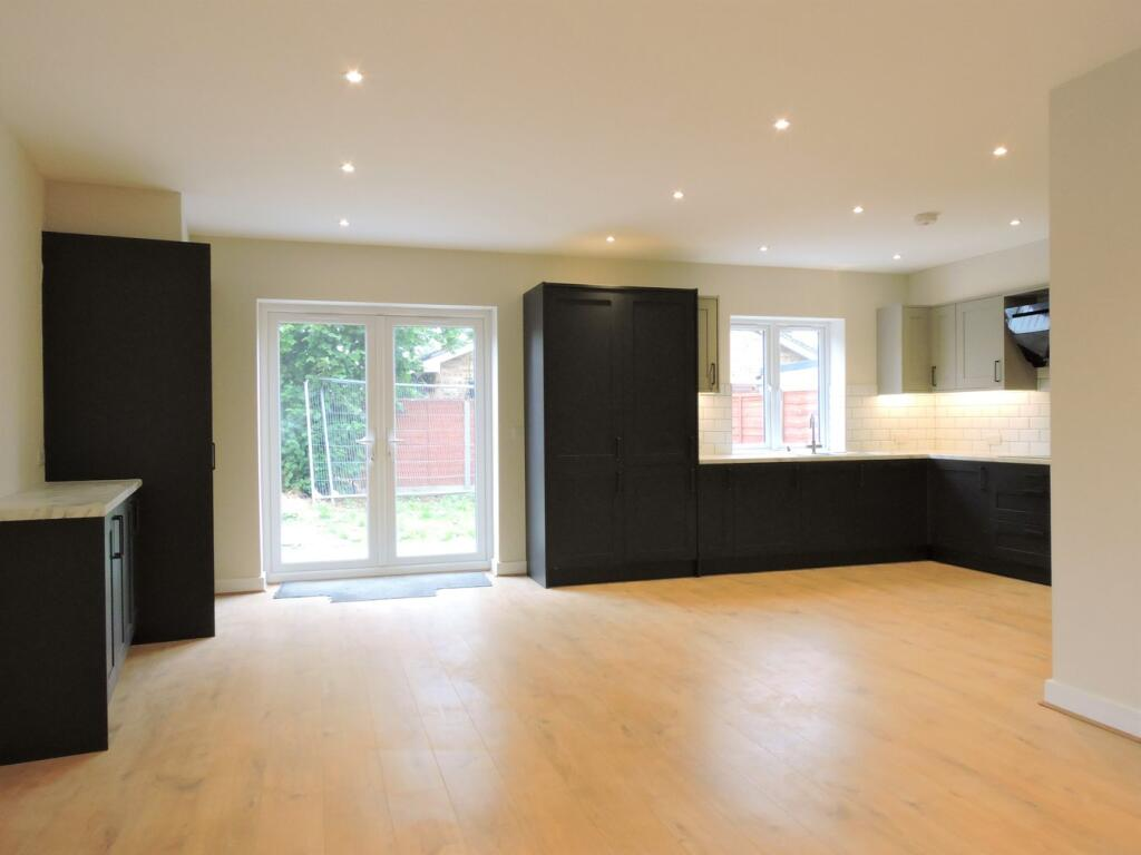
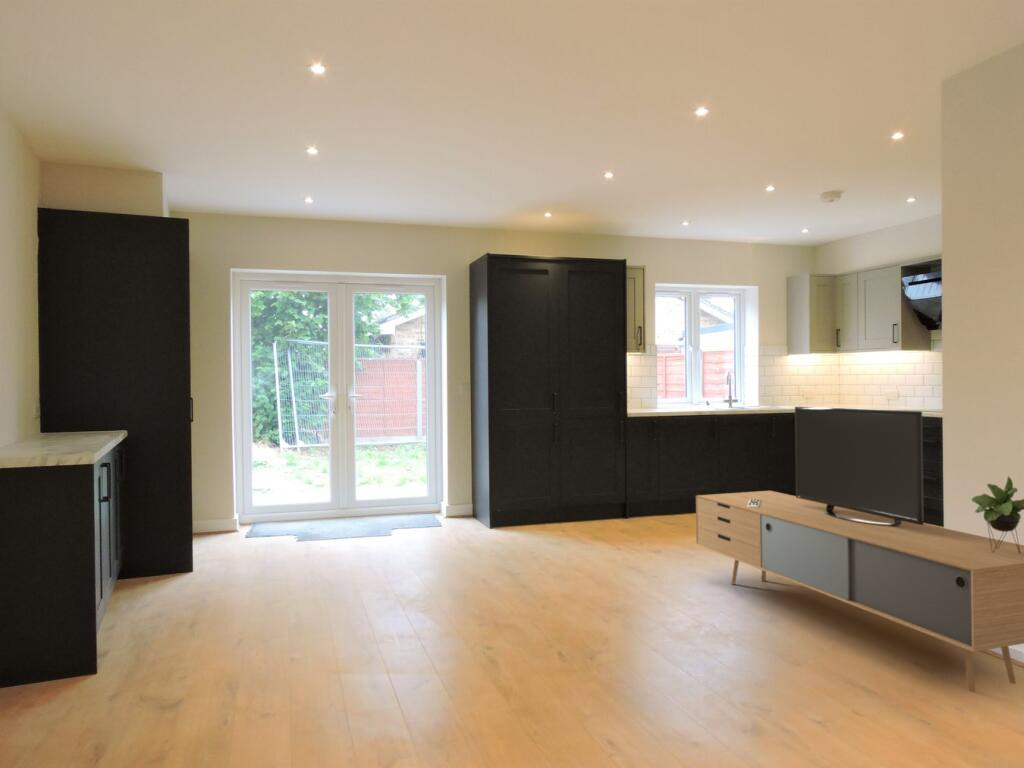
+ media console (846, 515)
